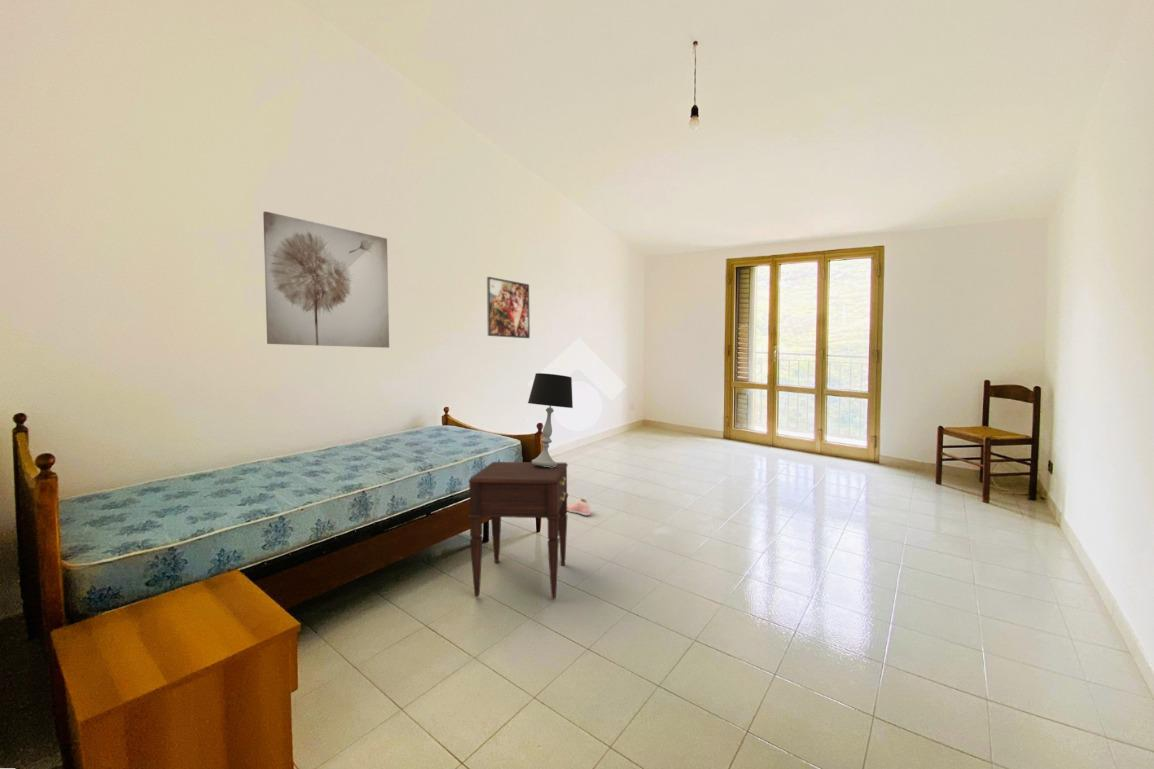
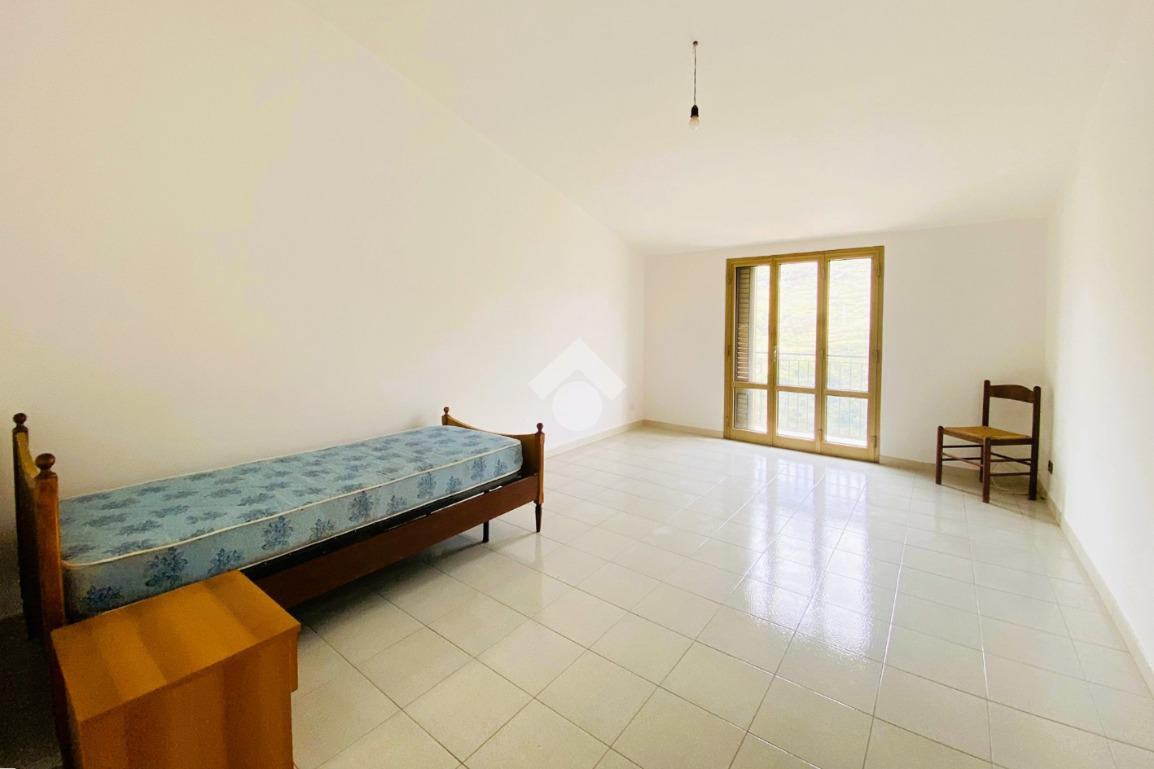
- nightstand (522, 517)
- wall art (332, 286)
- table lamp (545, 423)
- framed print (509, 309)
- sneaker (578, 504)
